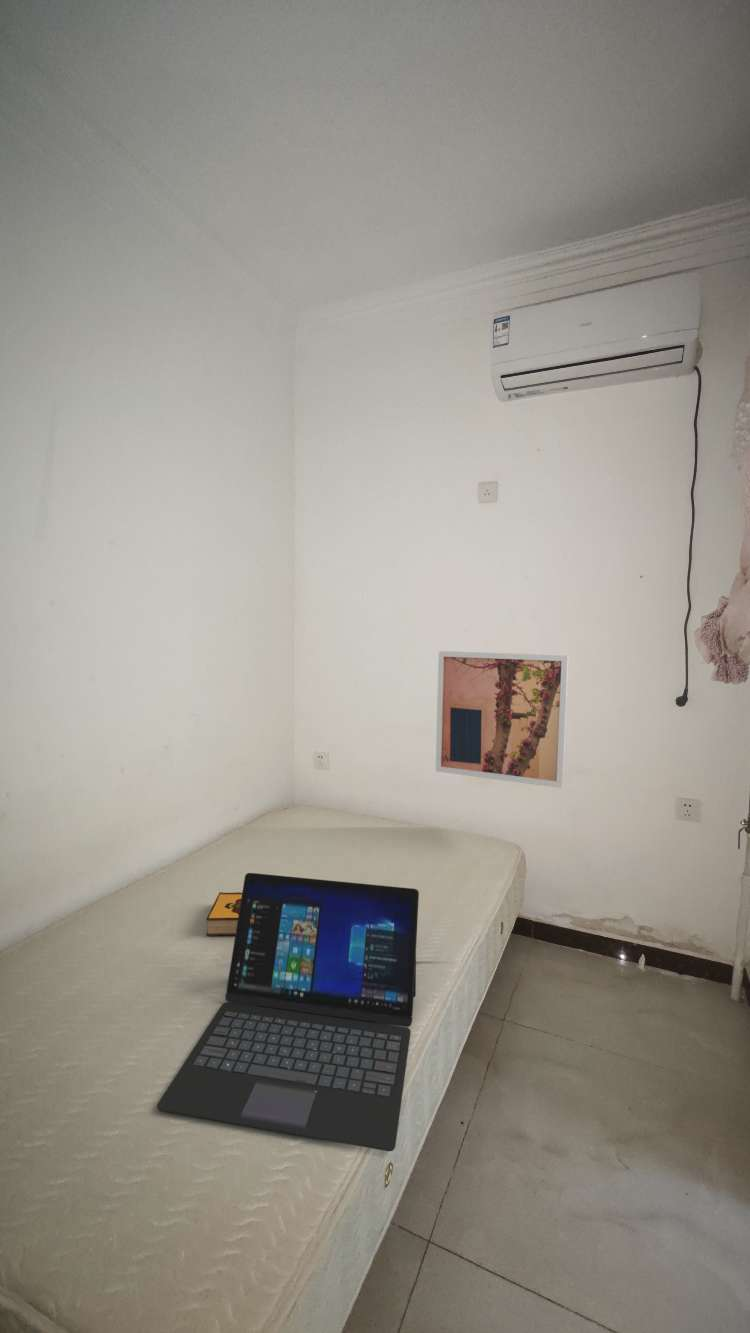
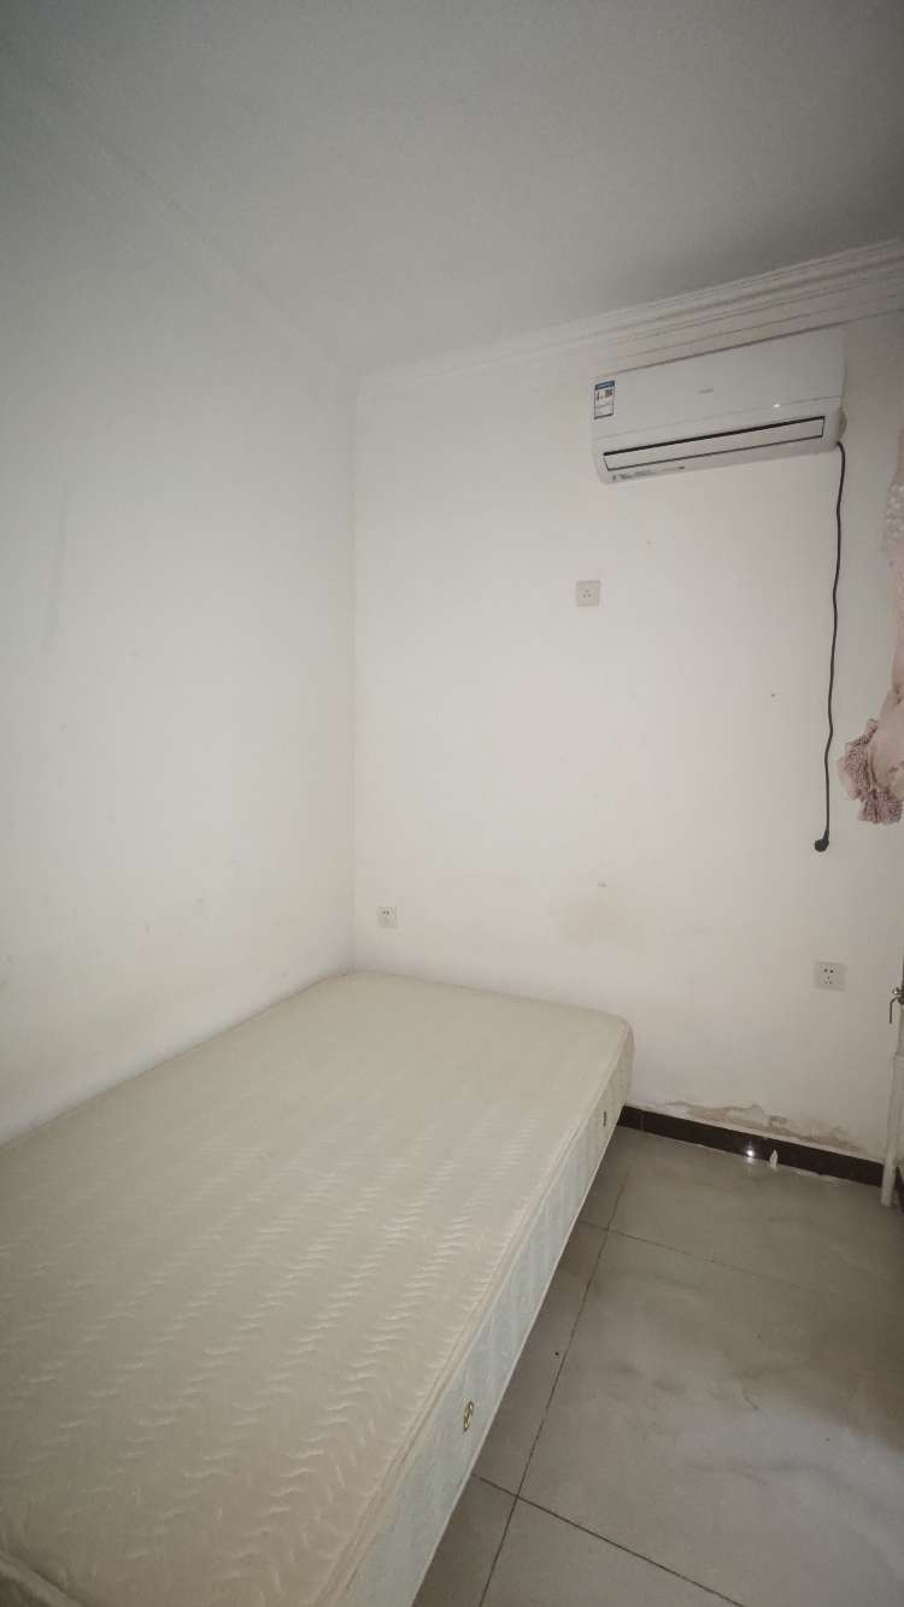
- laptop (306, 983)
- wall art (498, 716)
- hardback book (239, 909)
